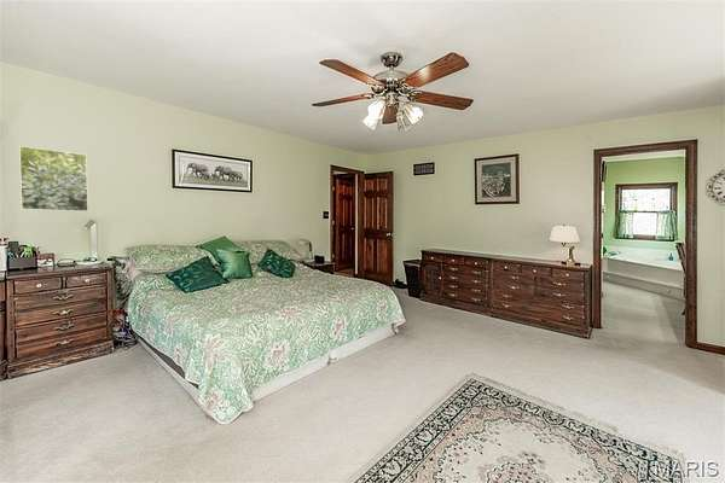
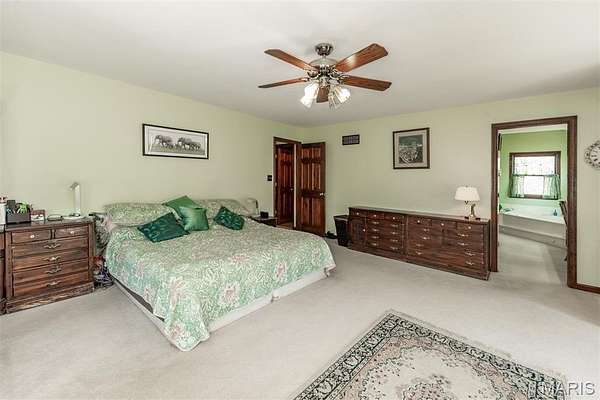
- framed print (54, 180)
